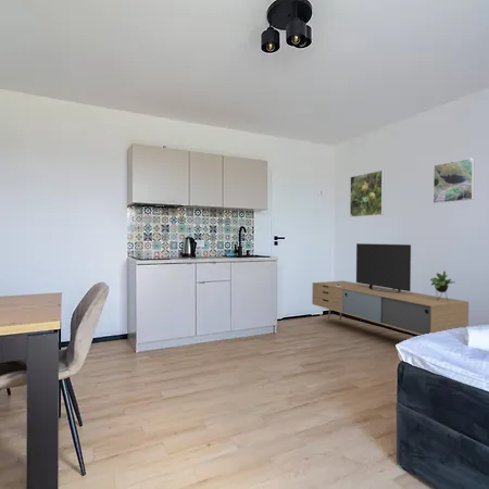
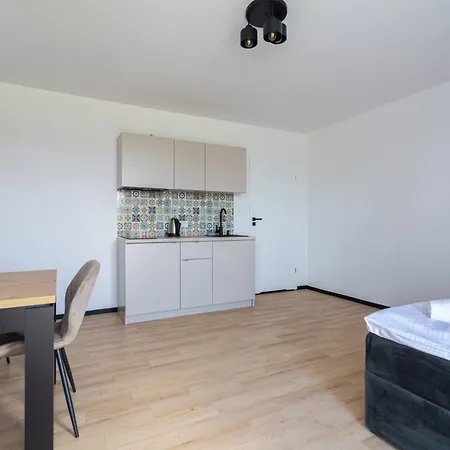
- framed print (452, 181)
- media console (378, 289)
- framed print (365, 195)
